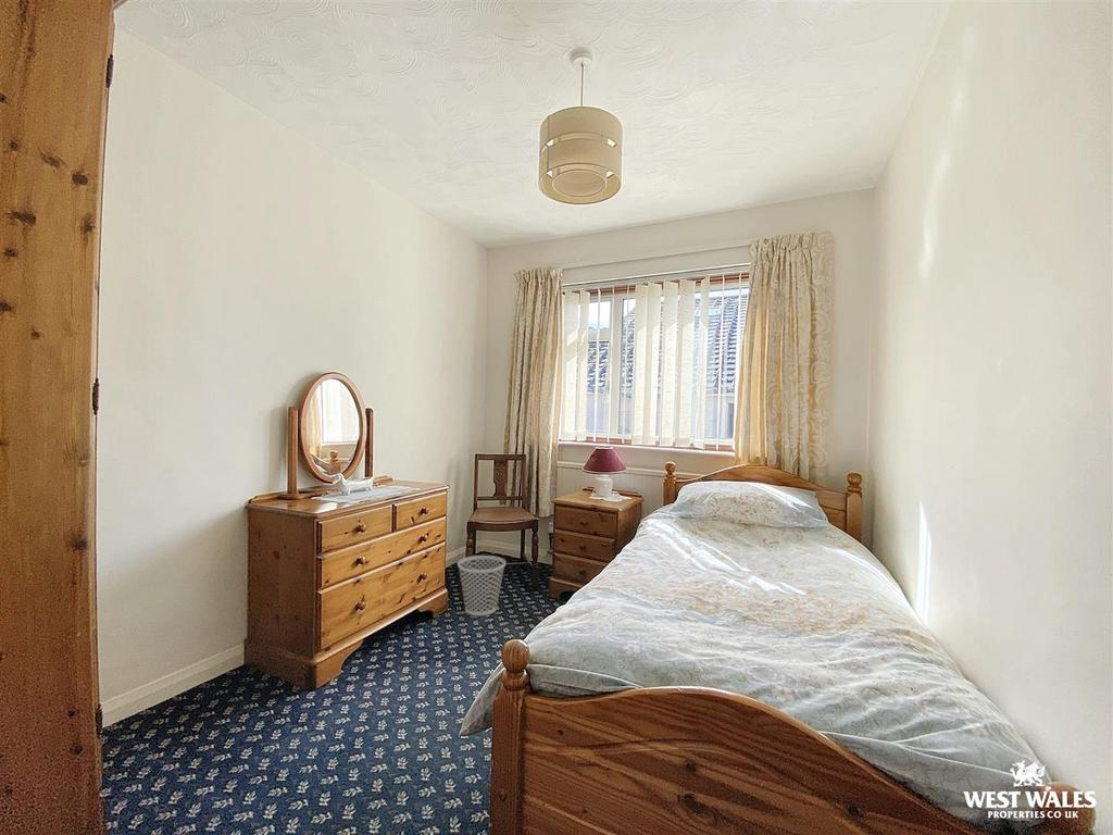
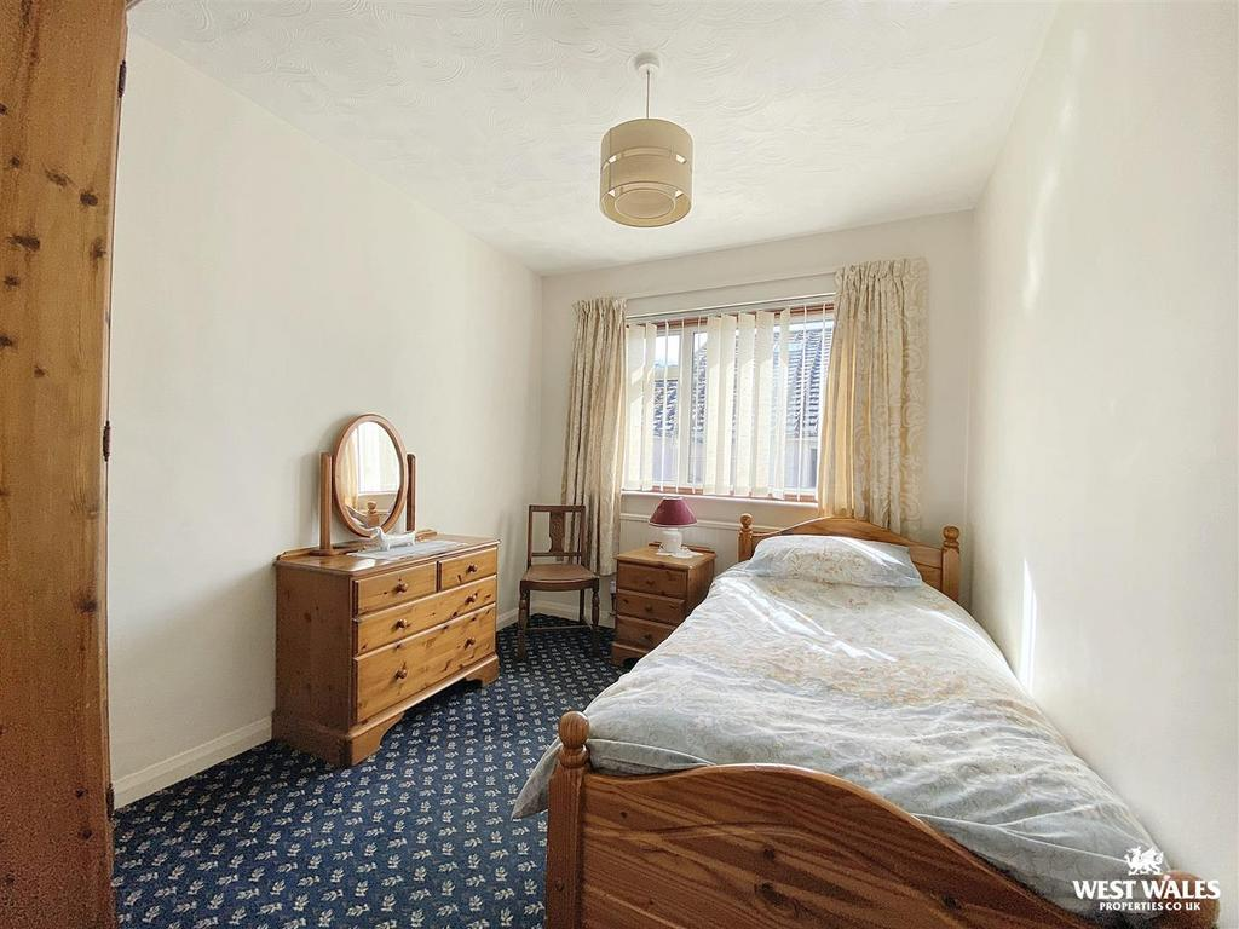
- wastebasket (480, 585)
